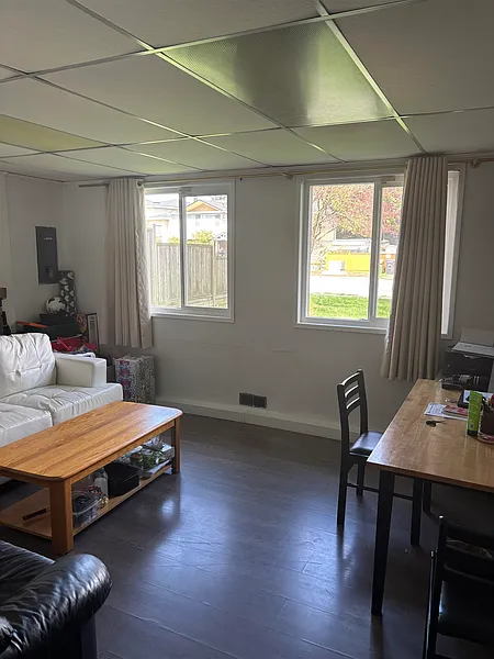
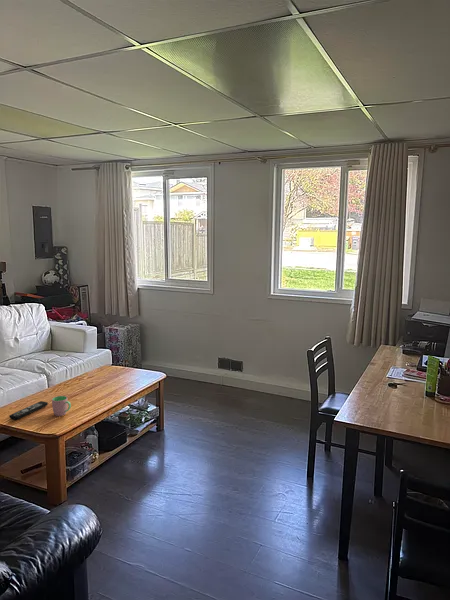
+ cup (62, 406)
+ remote control (29, 410)
